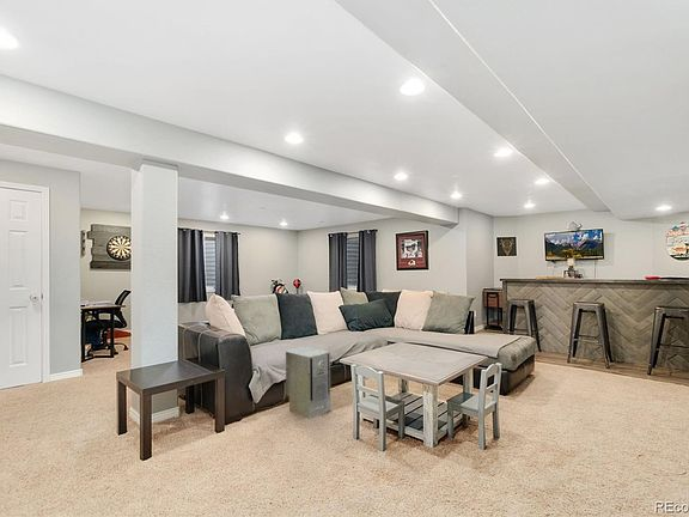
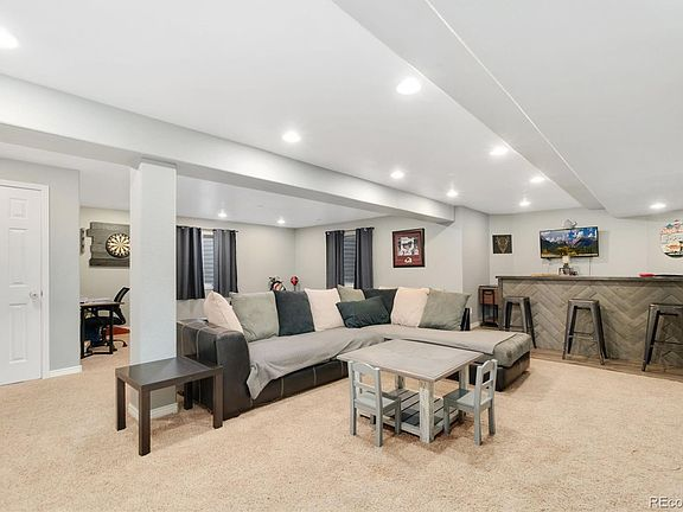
- air purifier (307, 379)
